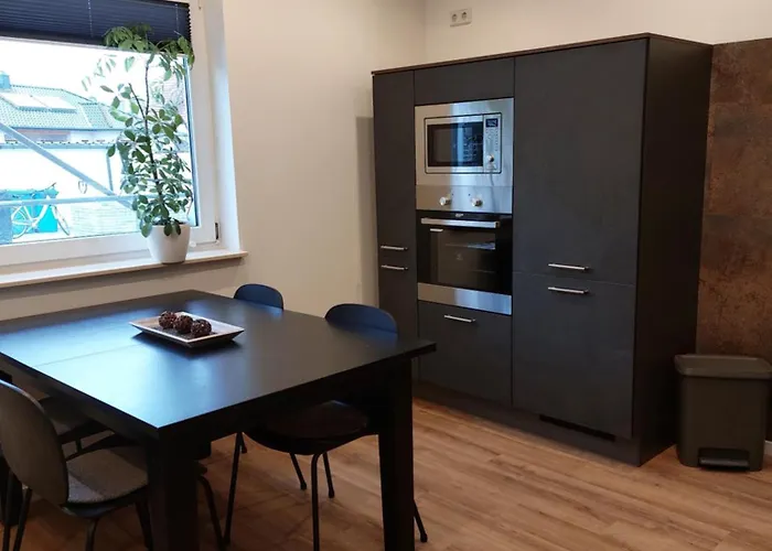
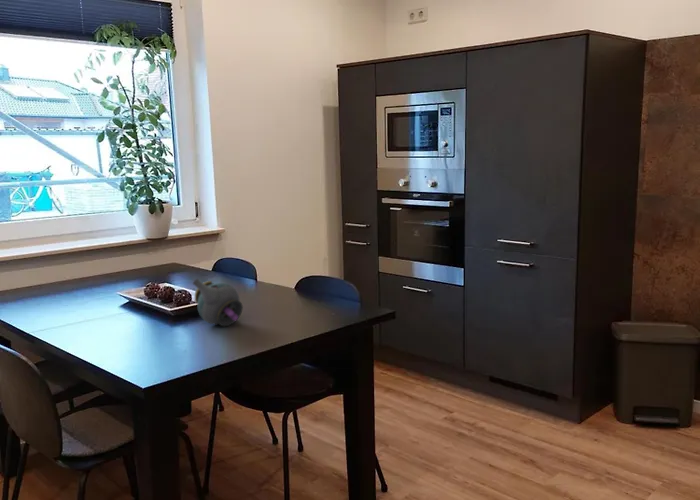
+ teapot (215, 299)
